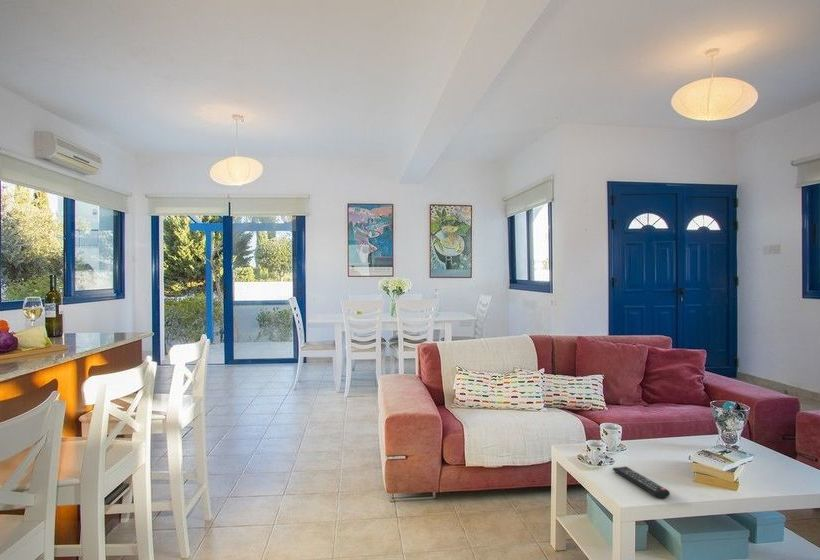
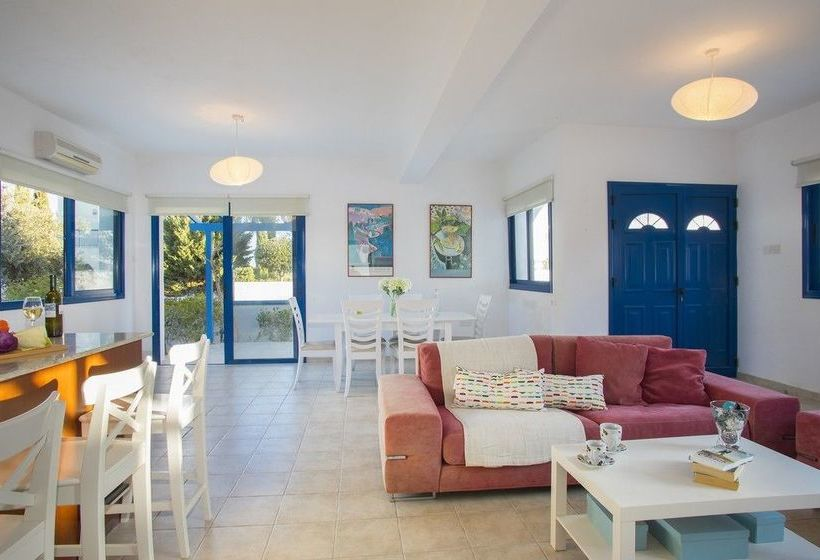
- remote control (639, 480)
